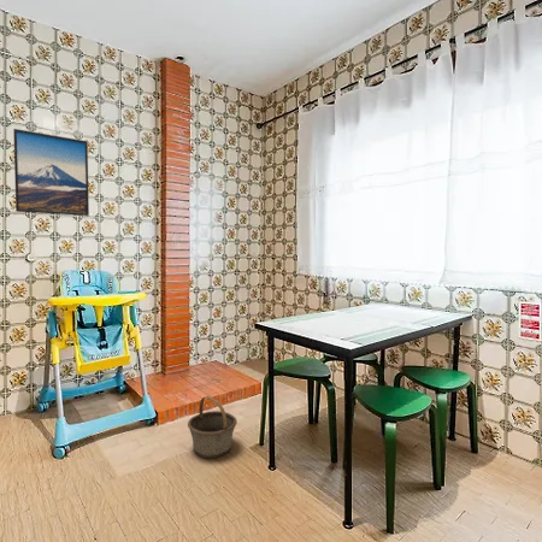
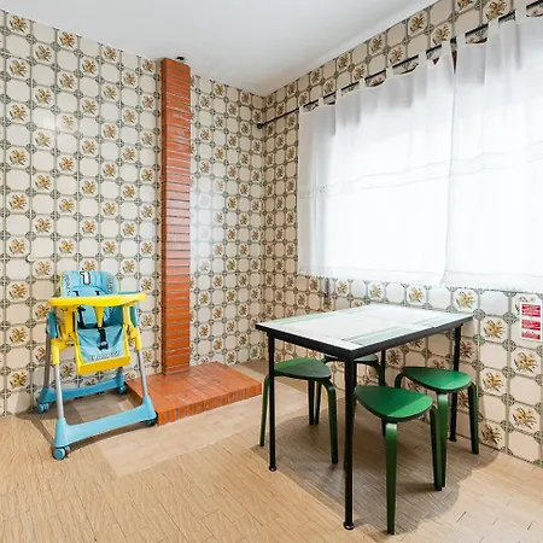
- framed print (53, 175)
- basket (212, 423)
